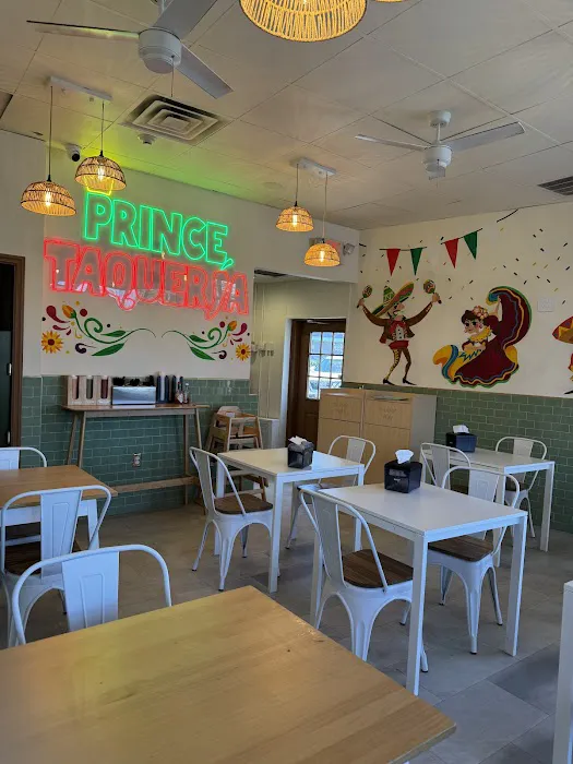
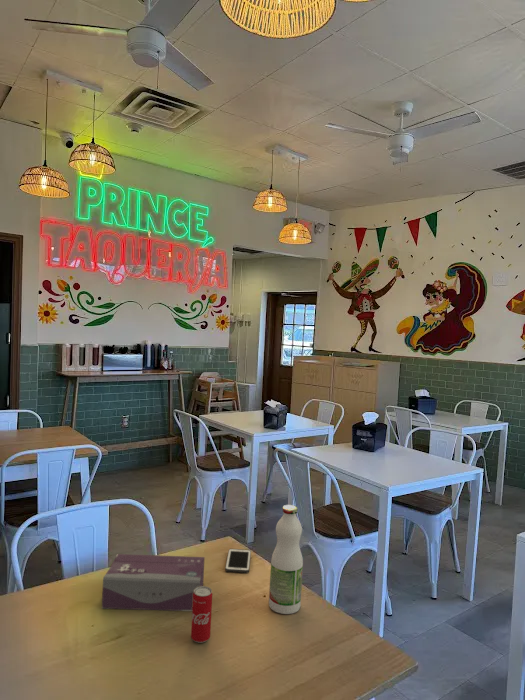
+ tissue box (156, 580)
+ beverage can (201, 614)
+ juice bottle (287, 556)
+ cell phone (238, 560)
